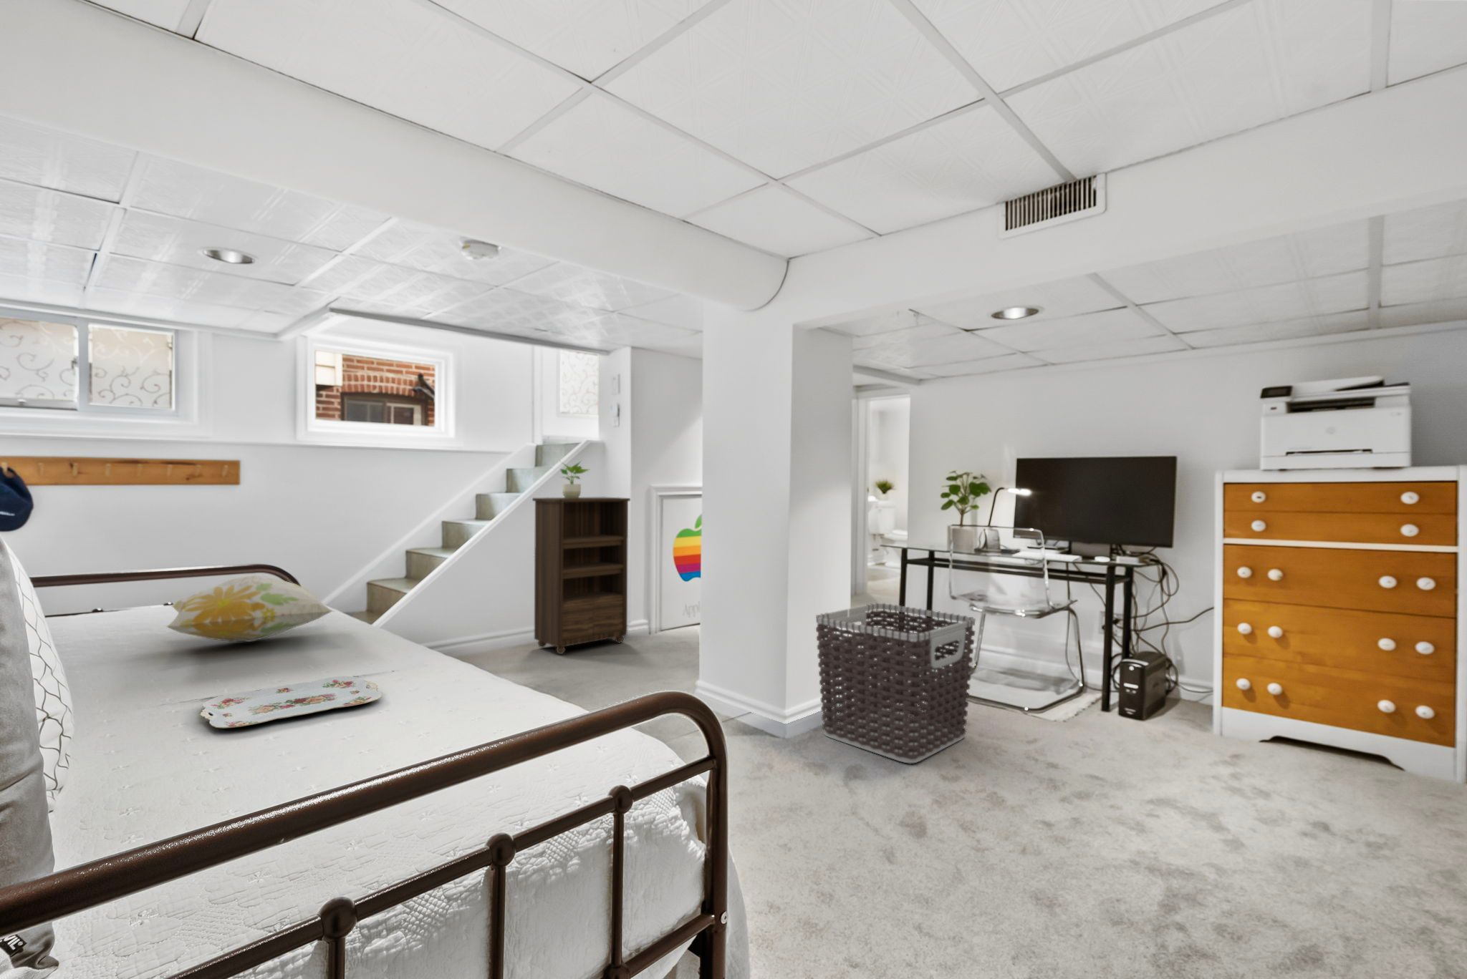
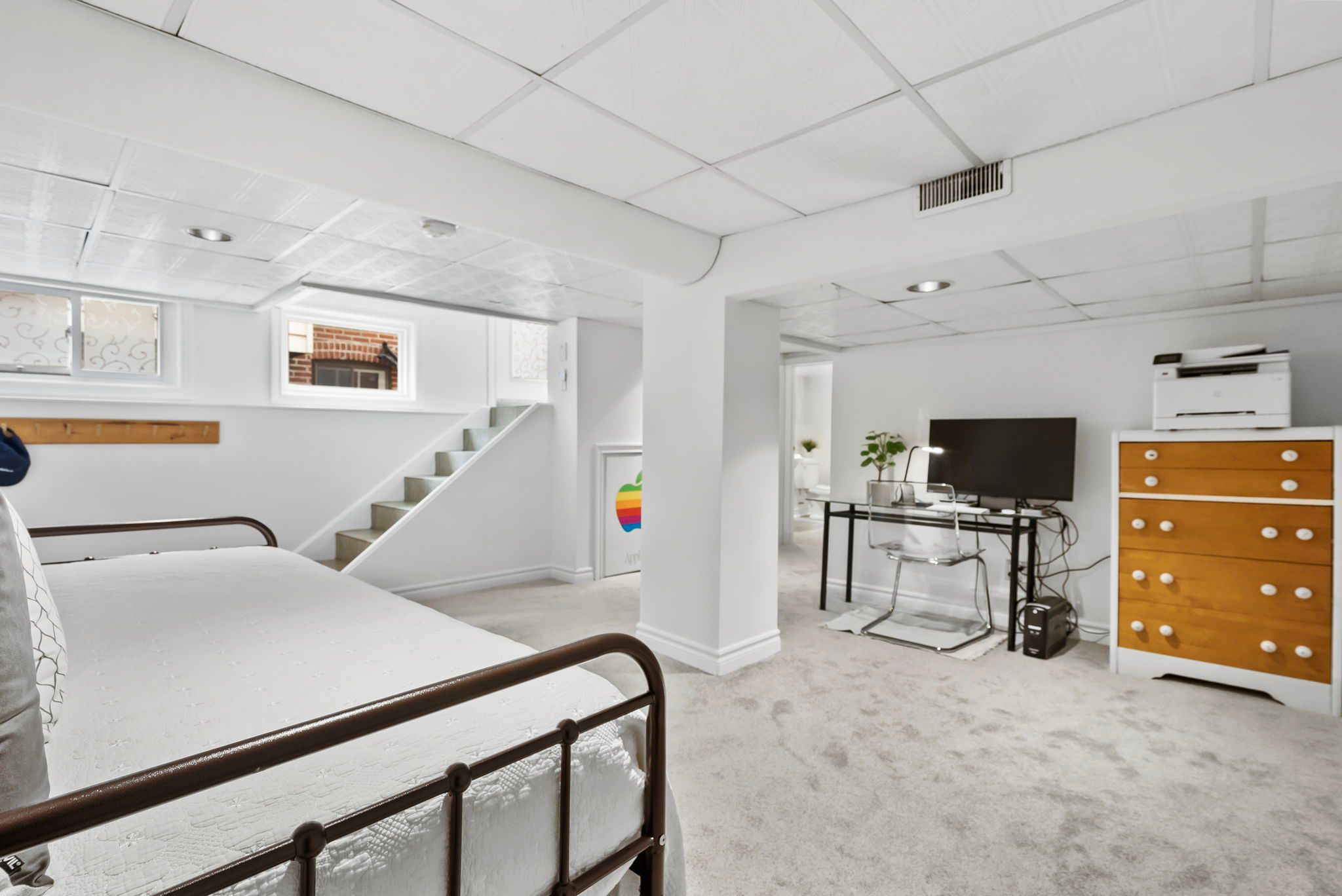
- clothes hamper (894, 675)
- potted plant (575, 477)
- serving tray (294, 700)
- decorative pillow (250, 609)
- bookshelf (582, 571)
